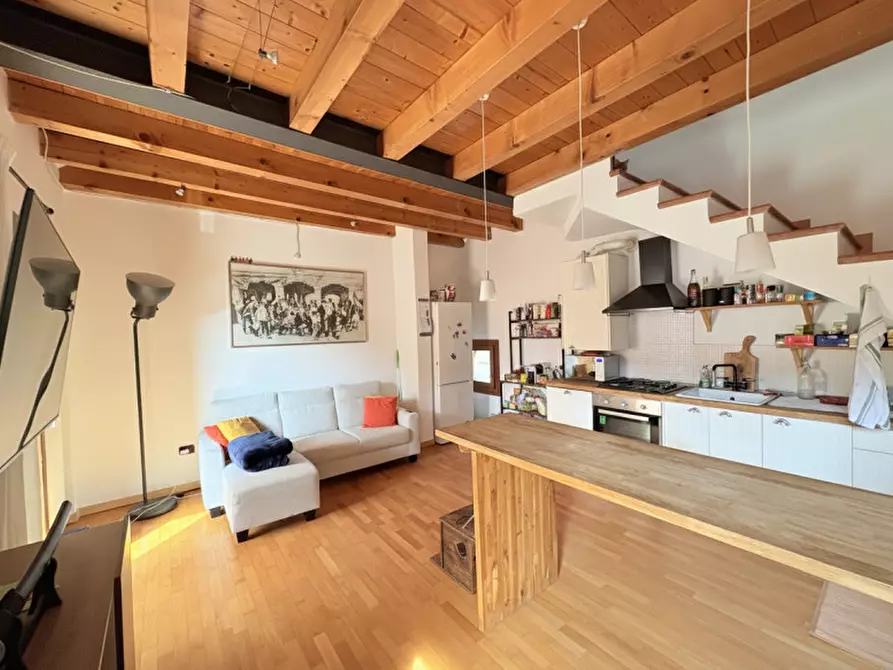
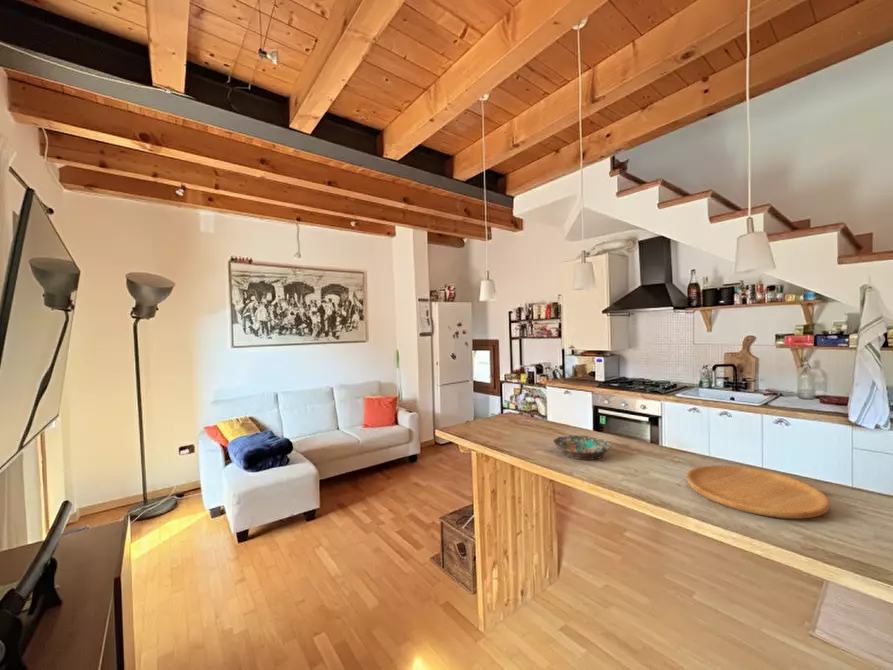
+ bowl (582, 447)
+ cutting board (751, 488)
